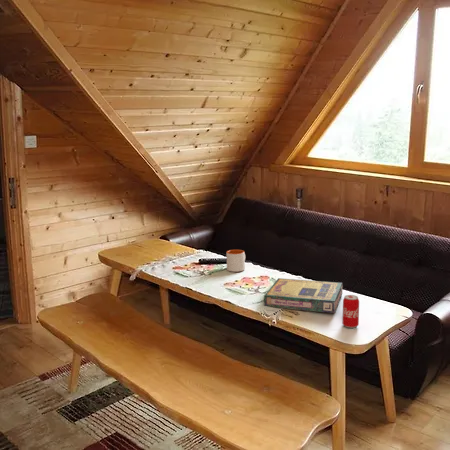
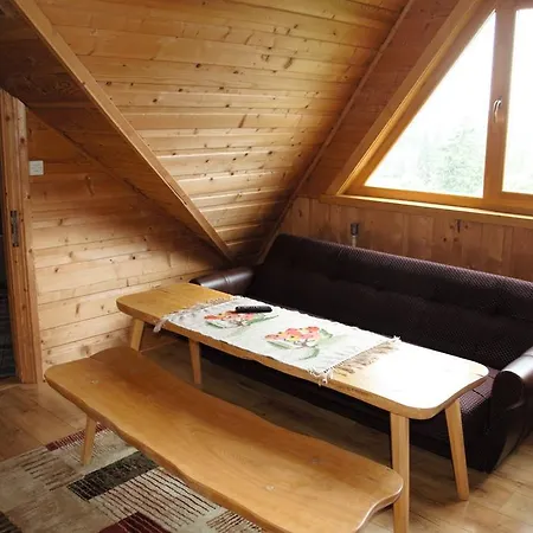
- beverage can (350, 311)
- video game box (304, 294)
- mug (237, 259)
